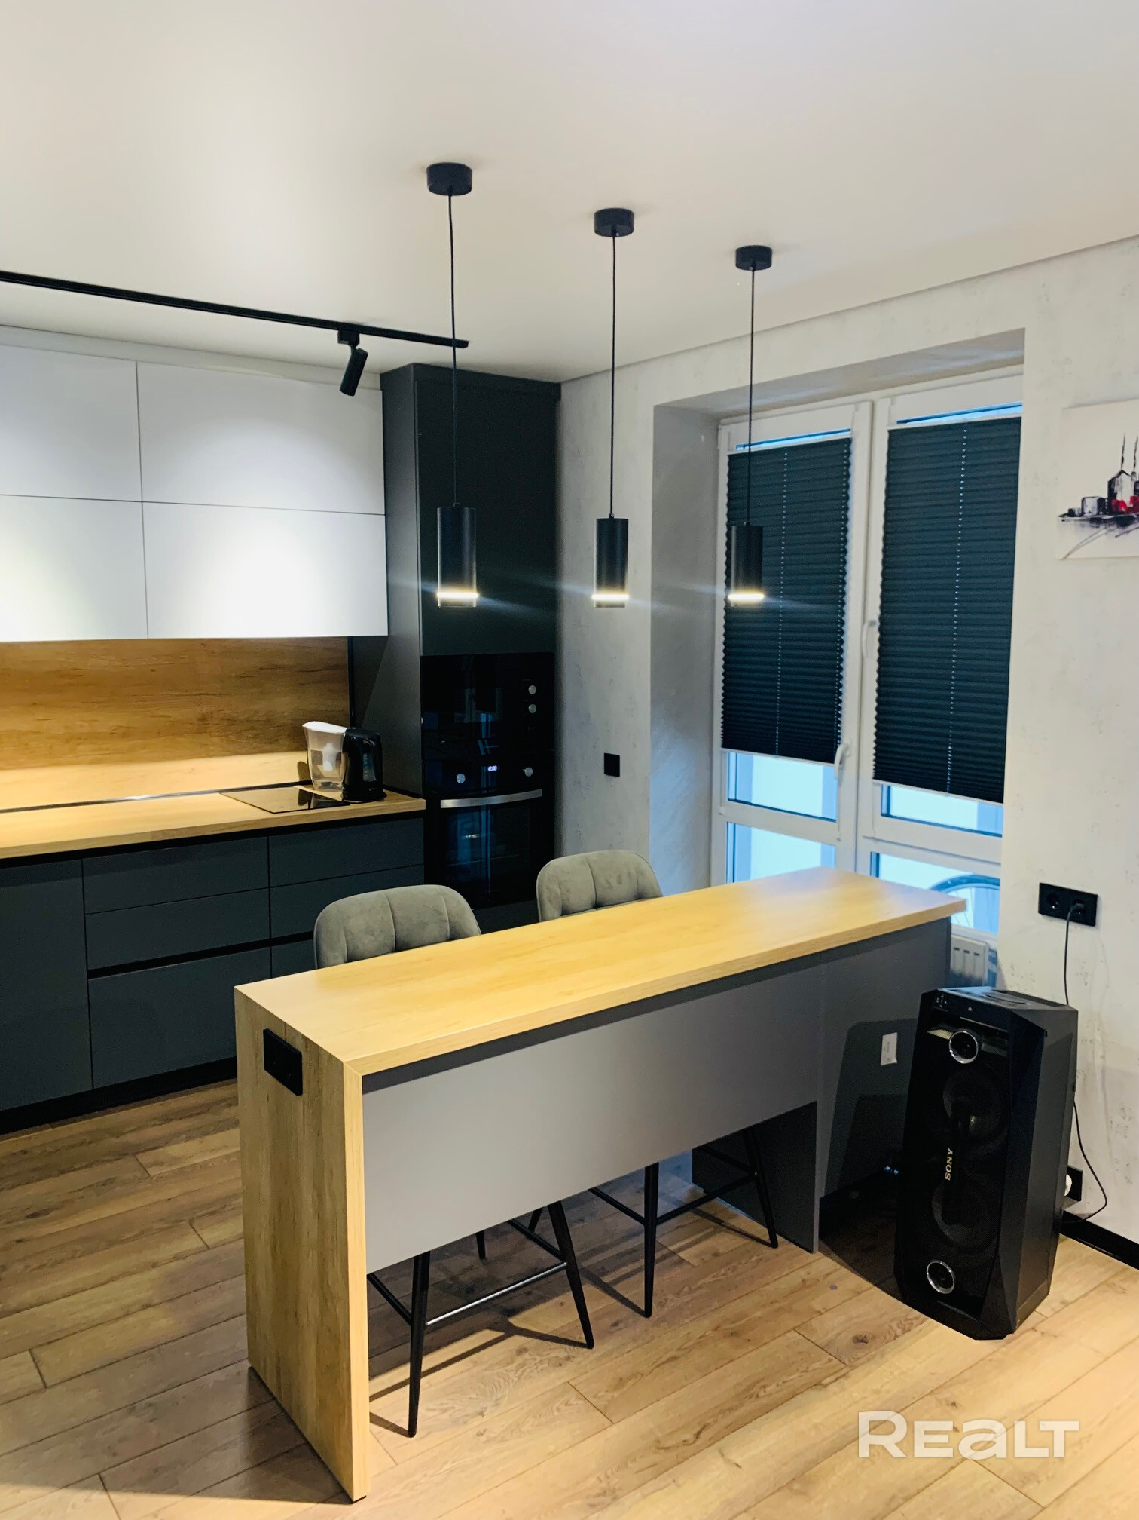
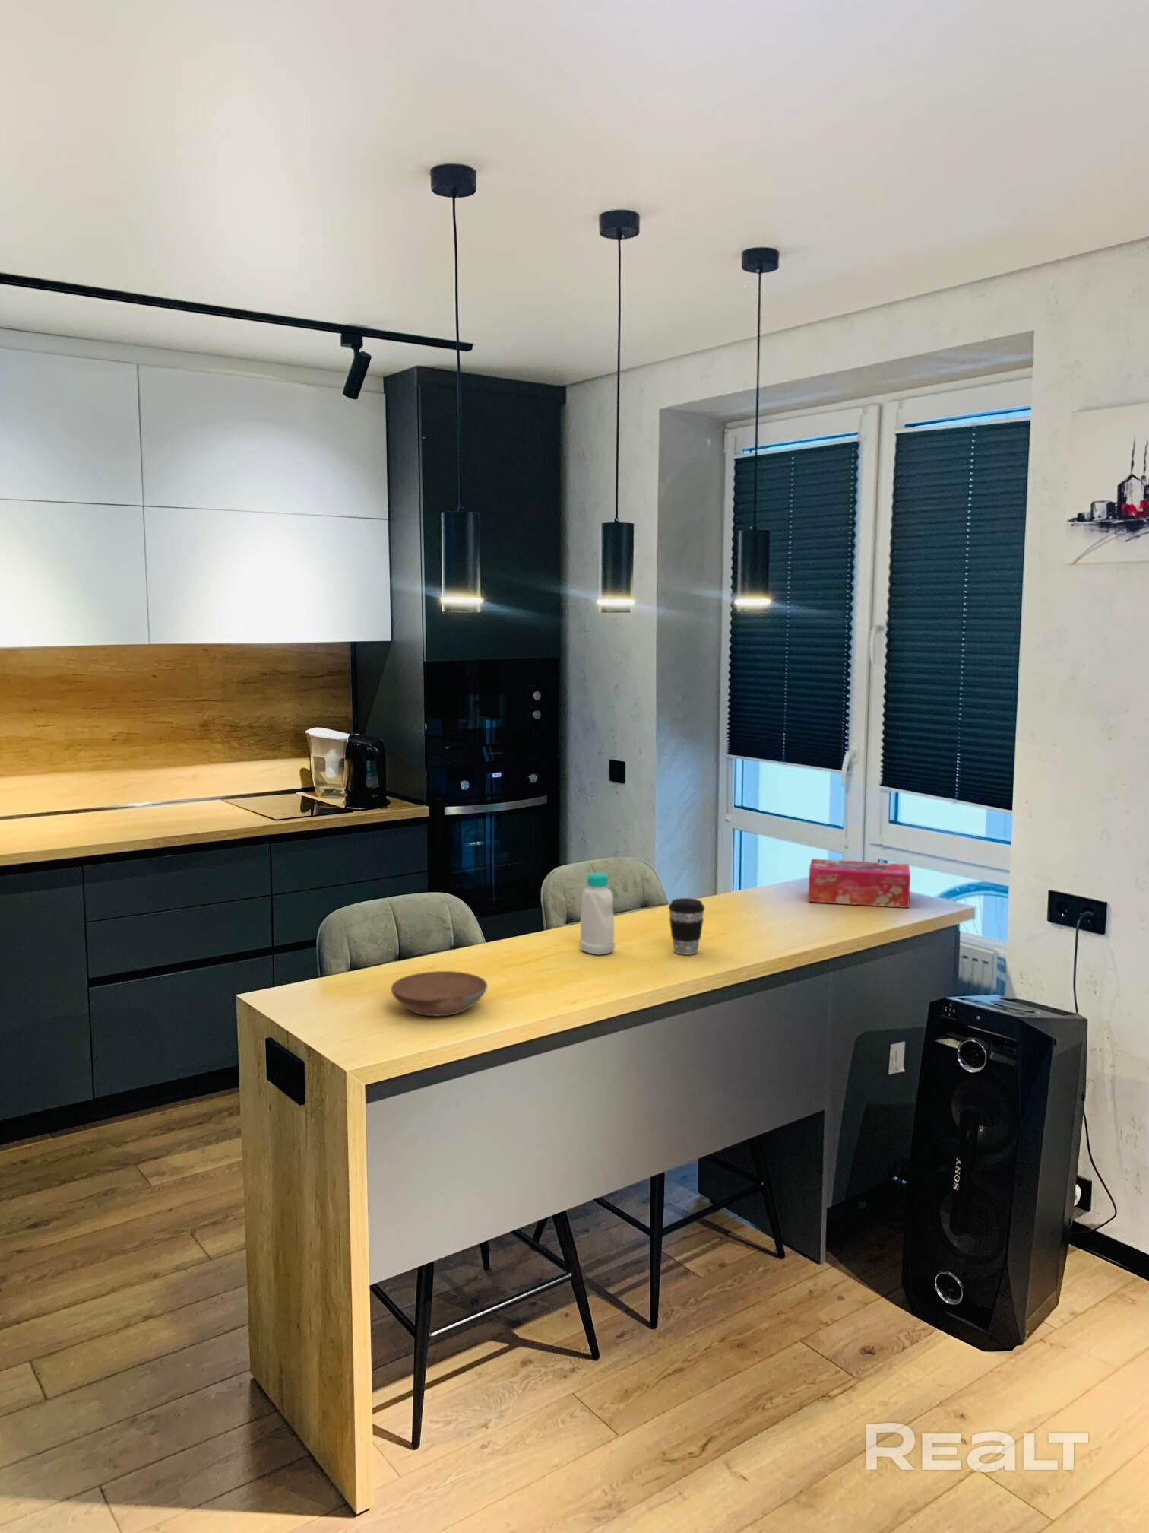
+ bottle (596, 913)
+ coffee cup (687, 926)
+ tissue box (858, 882)
+ bowl (439, 996)
